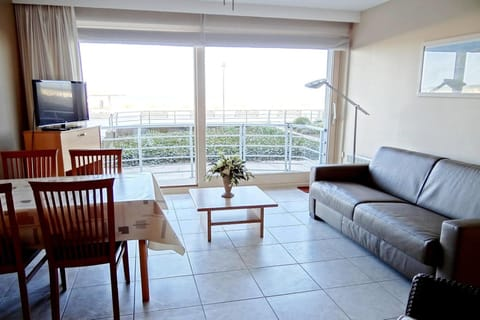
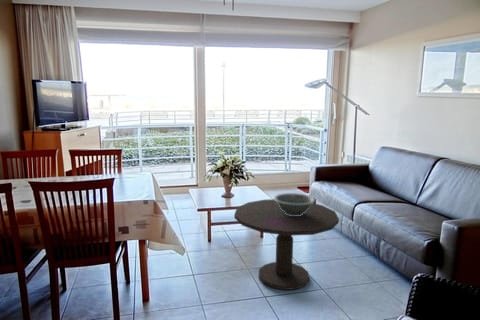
+ side table (284, 245)
+ decorative bowl (294, 205)
